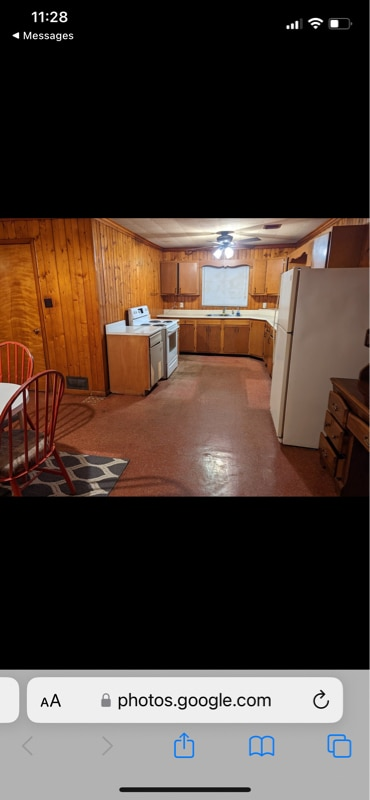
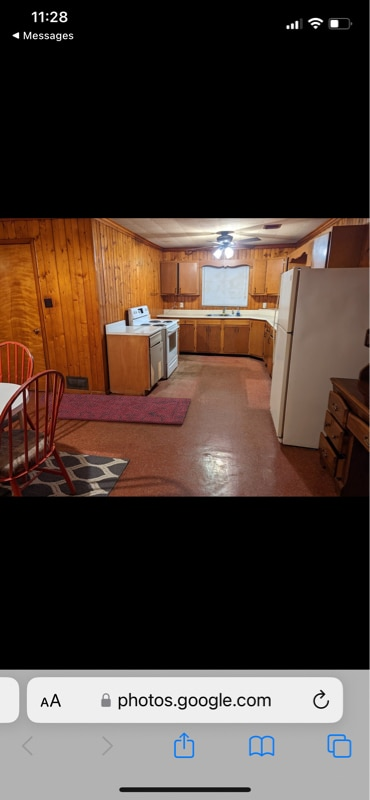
+ rug (84, 405)
